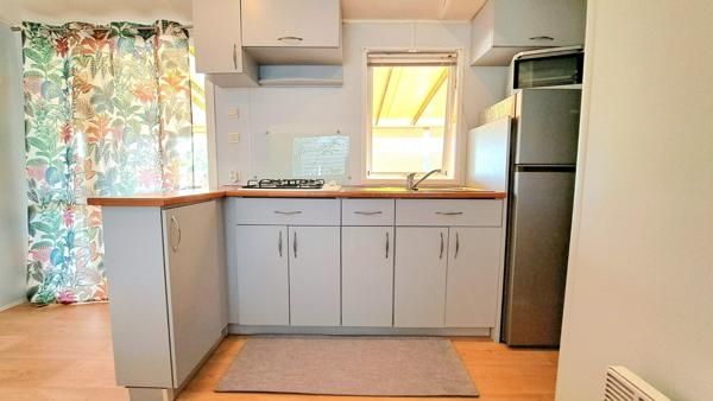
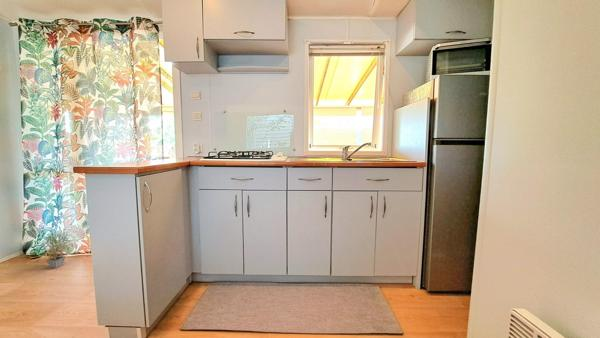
+ potted plant (59, 246)
